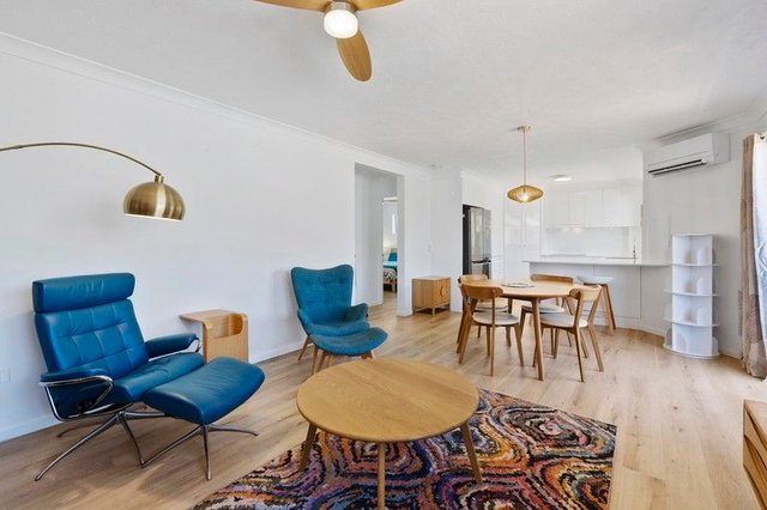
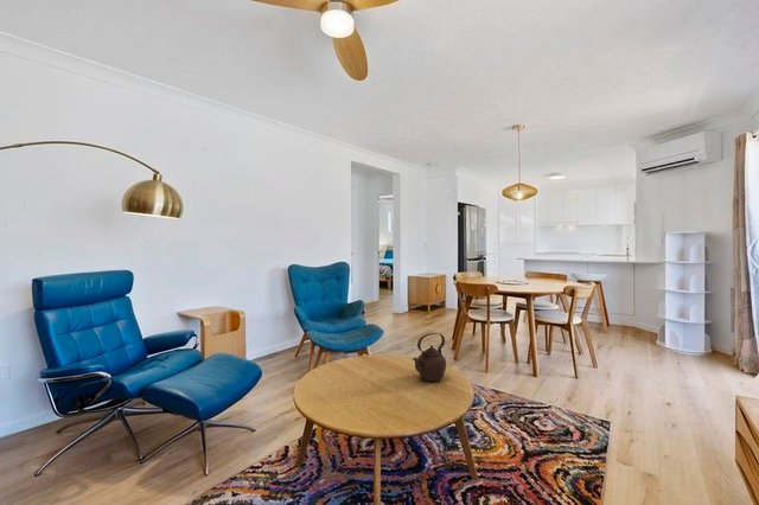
+ teapot (428, 356)
